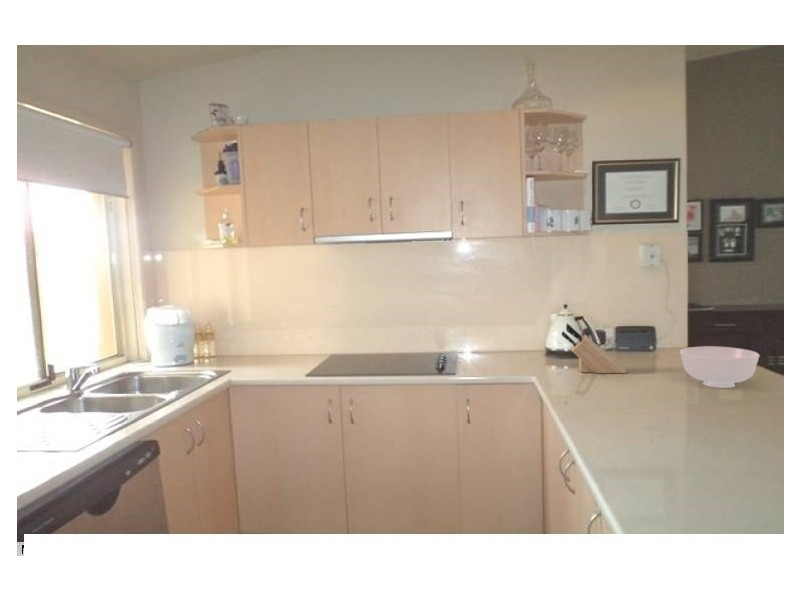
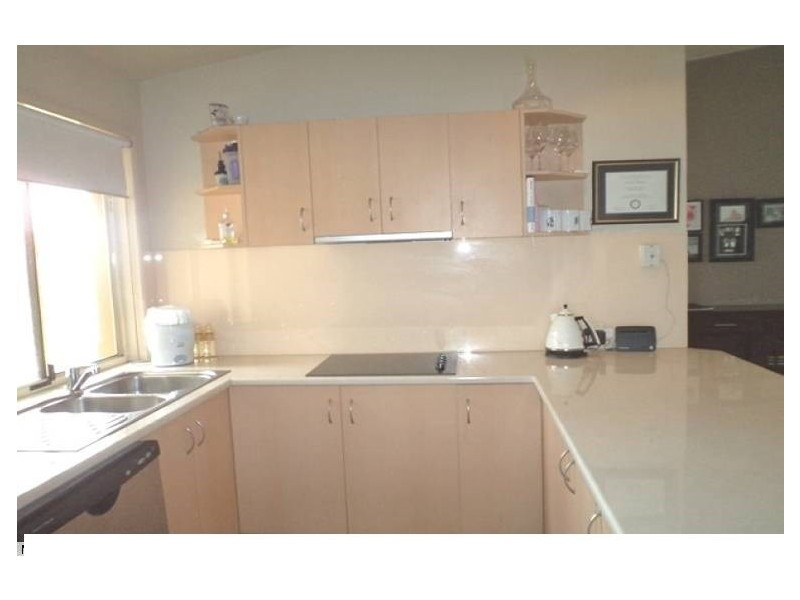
- knife block (593, 347)
- bowl (718, 368)
